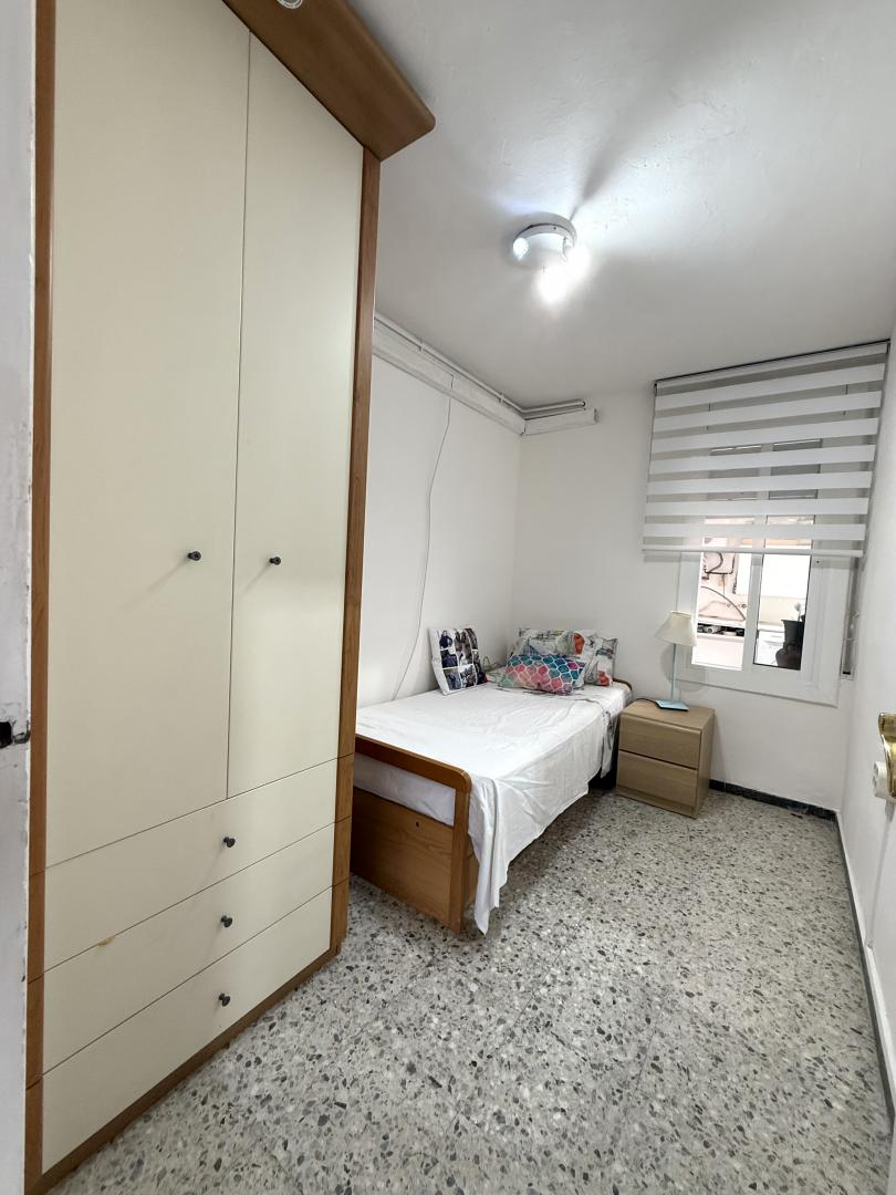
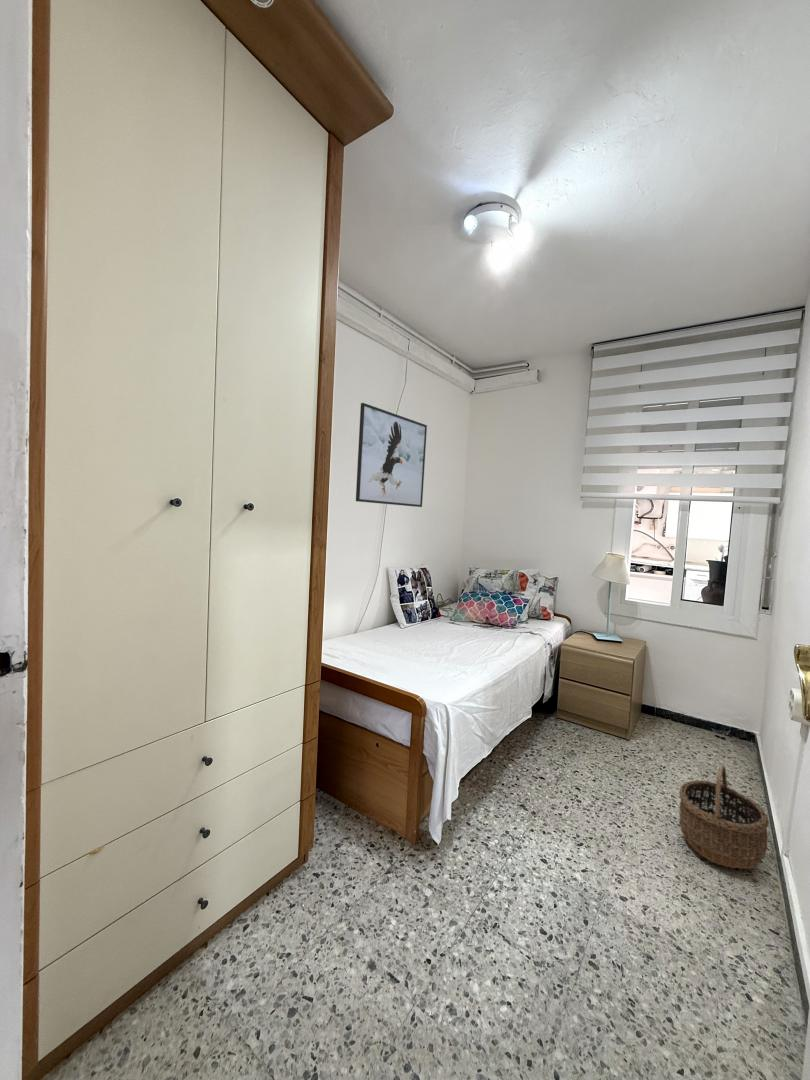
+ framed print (394, 460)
+ wicker basket (722, 808)
